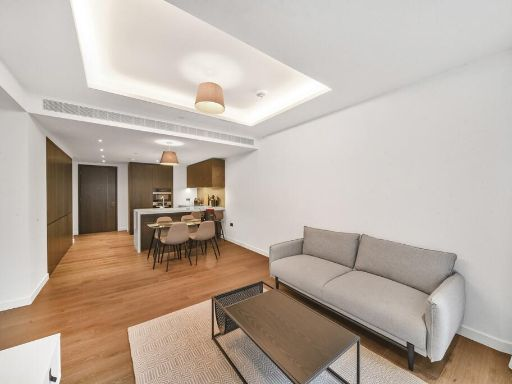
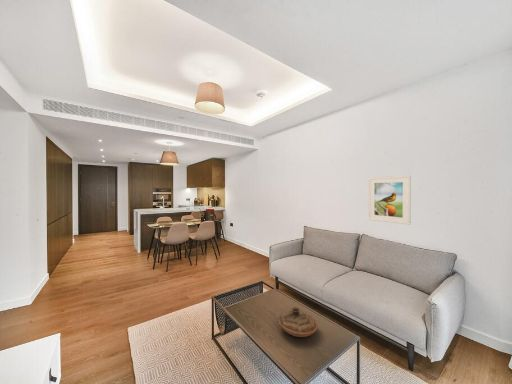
+ decorative bowl (297, 319)
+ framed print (388, 199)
